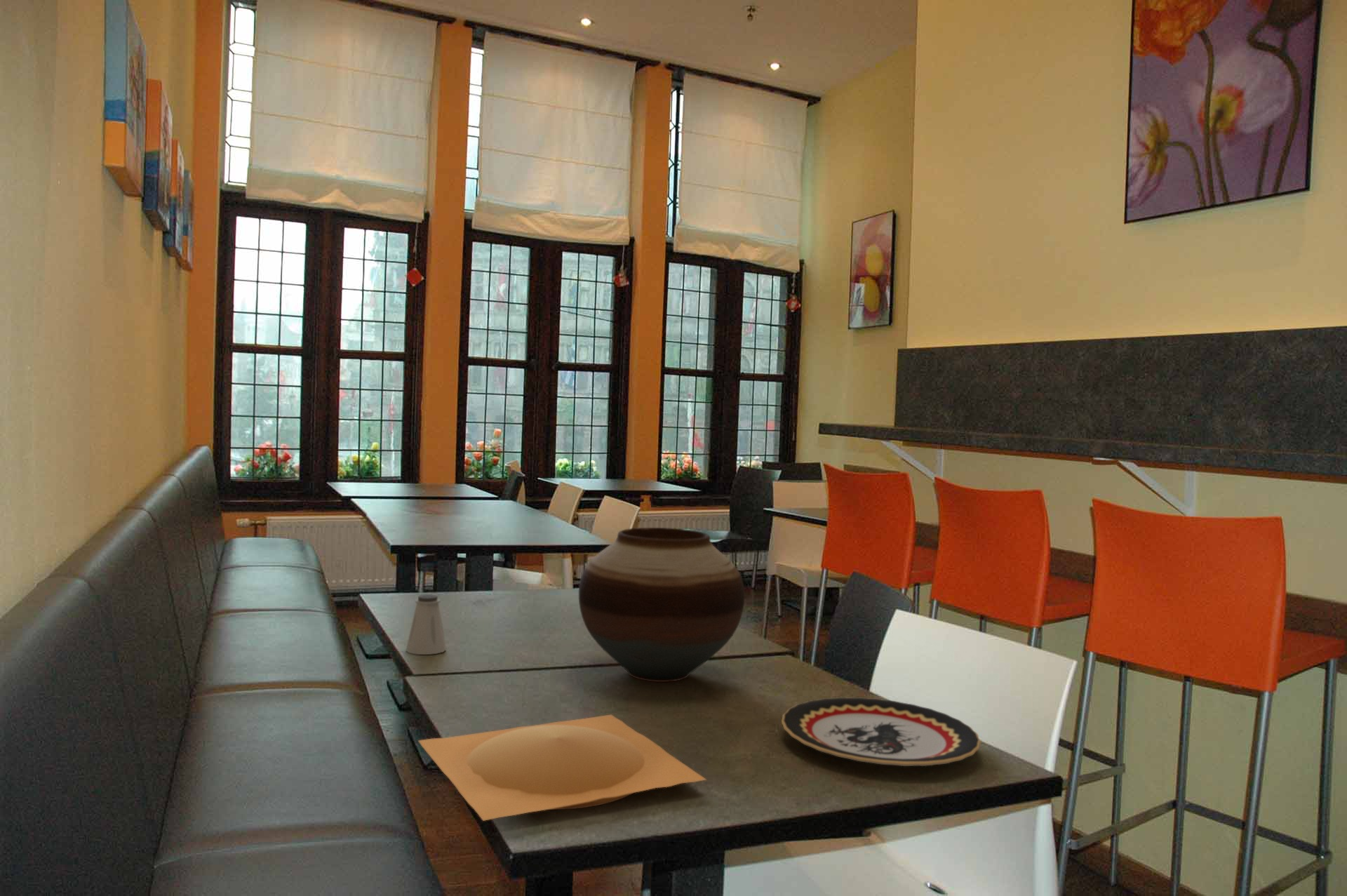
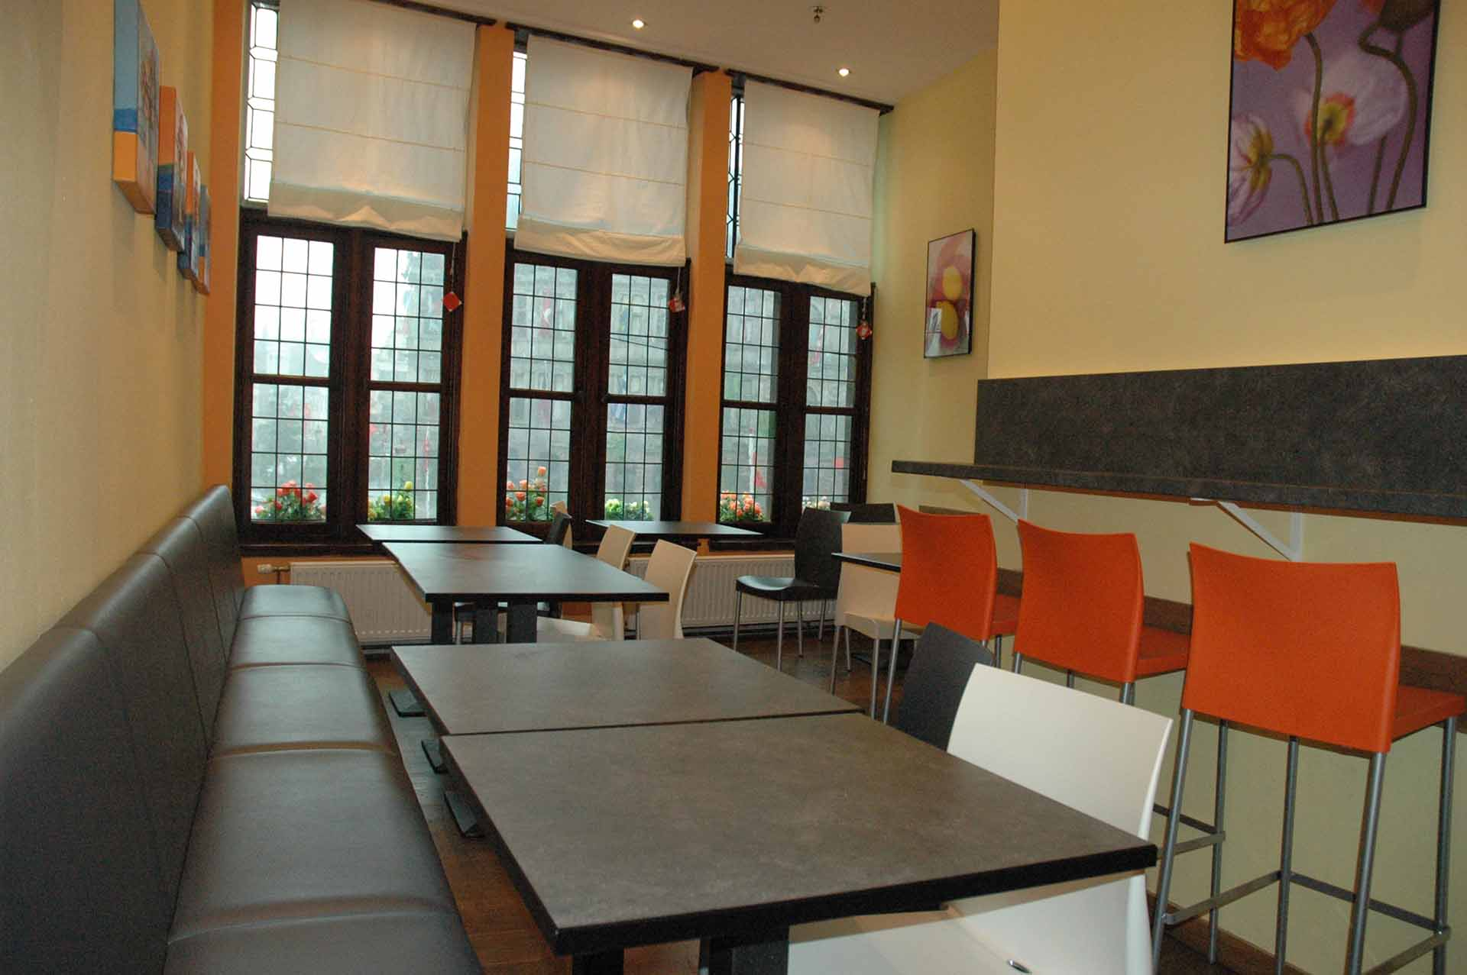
- plate (878, 735)
- plate (557, 754)
- vase (661, 603)
- saltshaker (427, 622)
